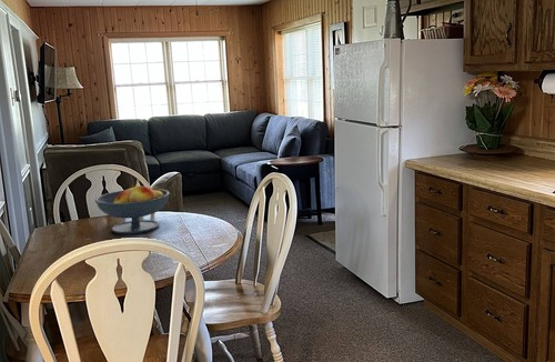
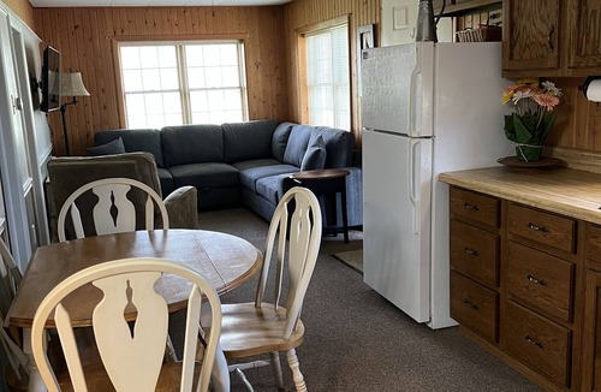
- fruit bowl (133, 205)
